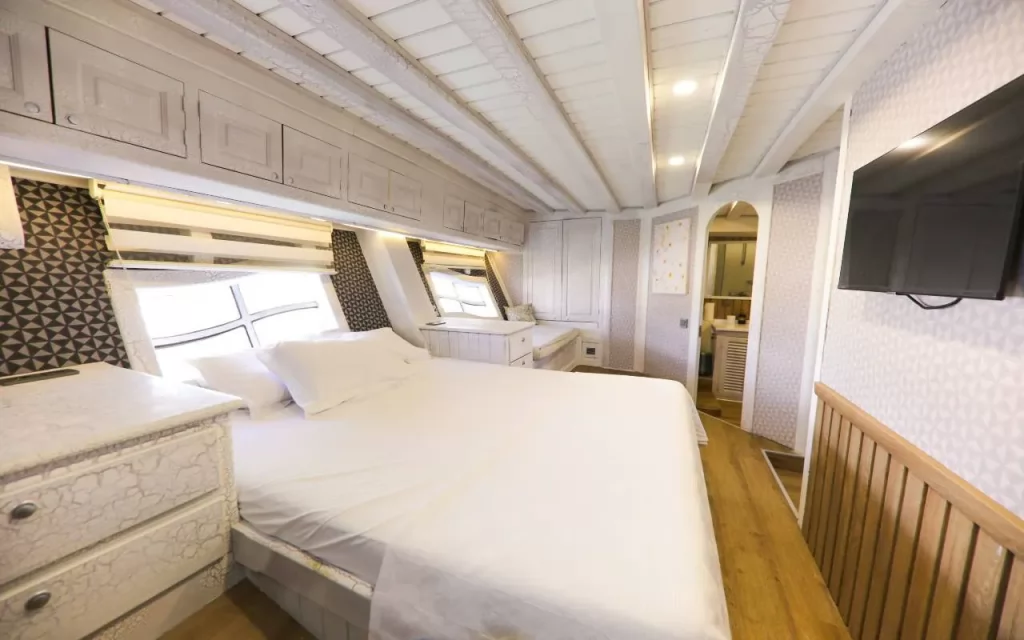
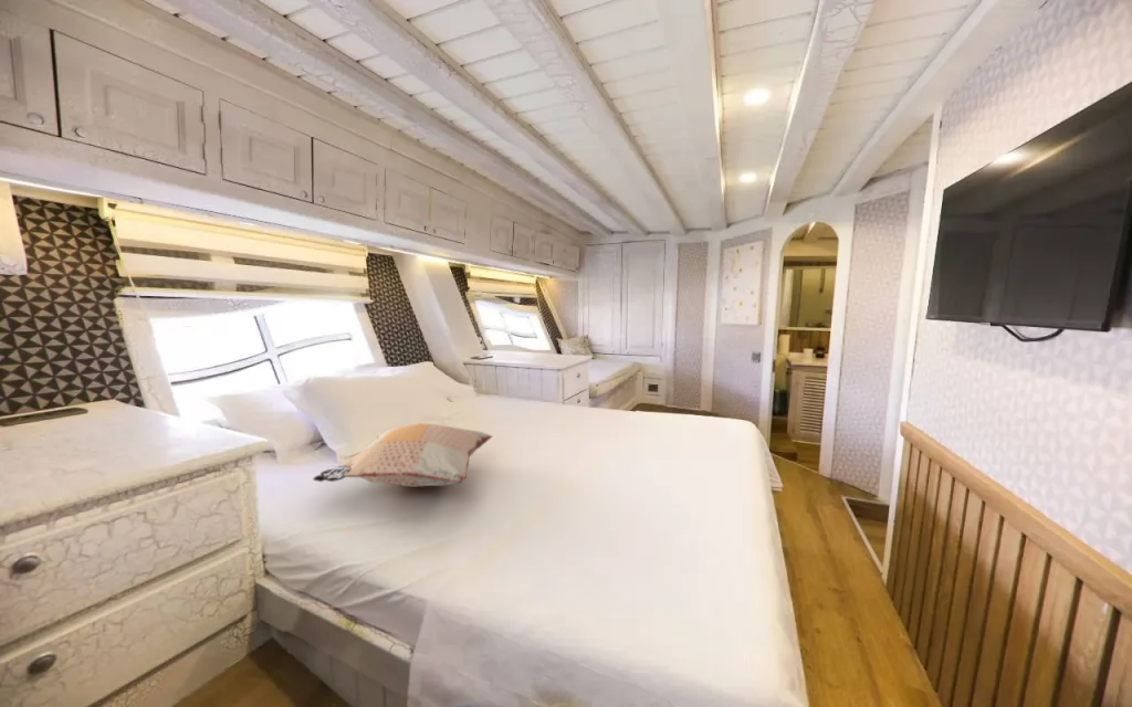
+ decorative pillow (415, 454)
